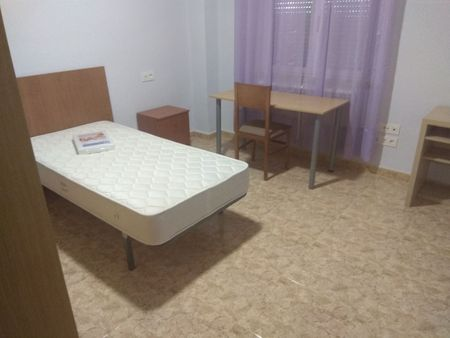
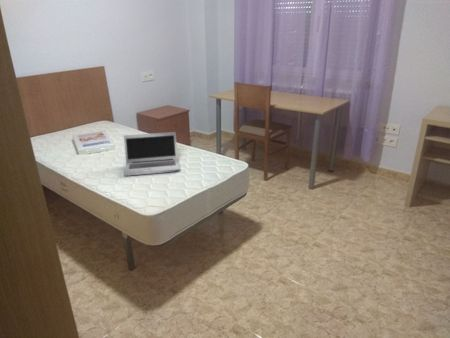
+ laptop (151, 153)
